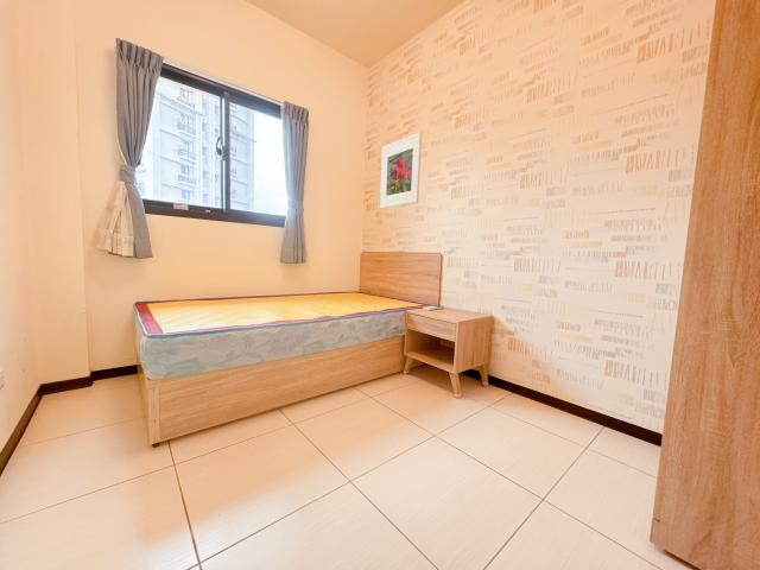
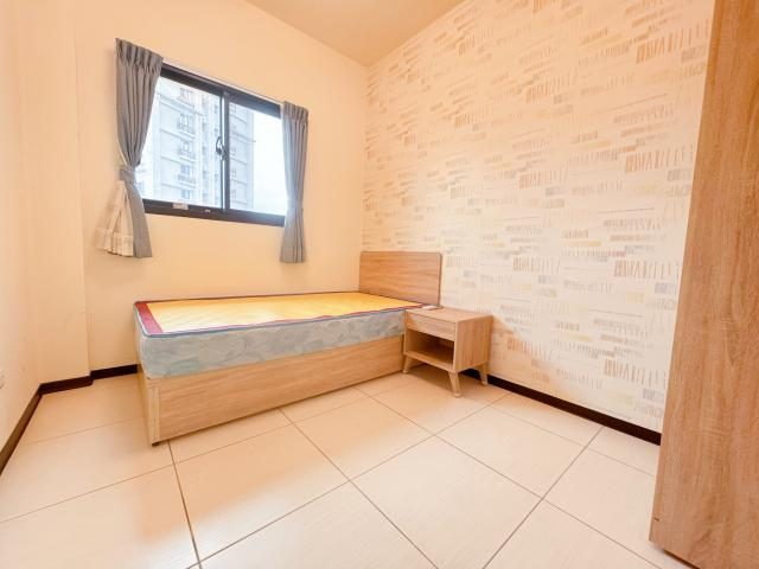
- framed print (399, 172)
